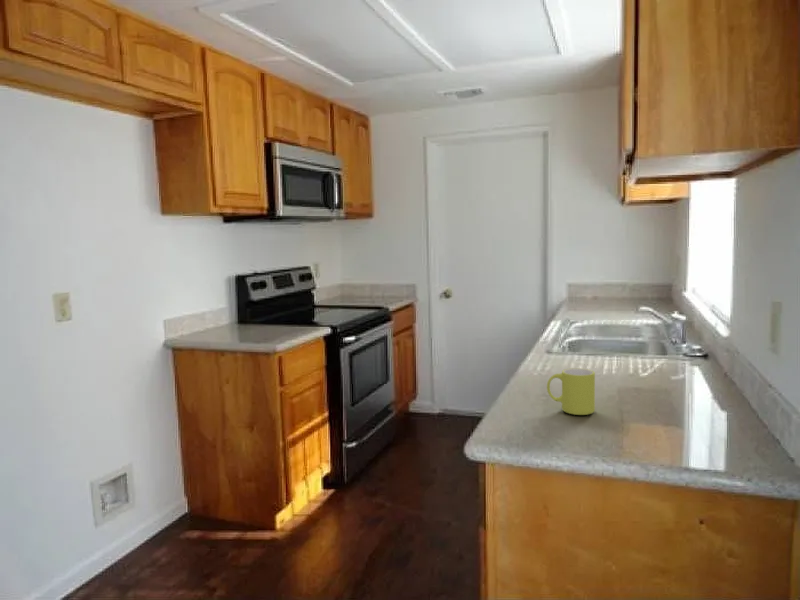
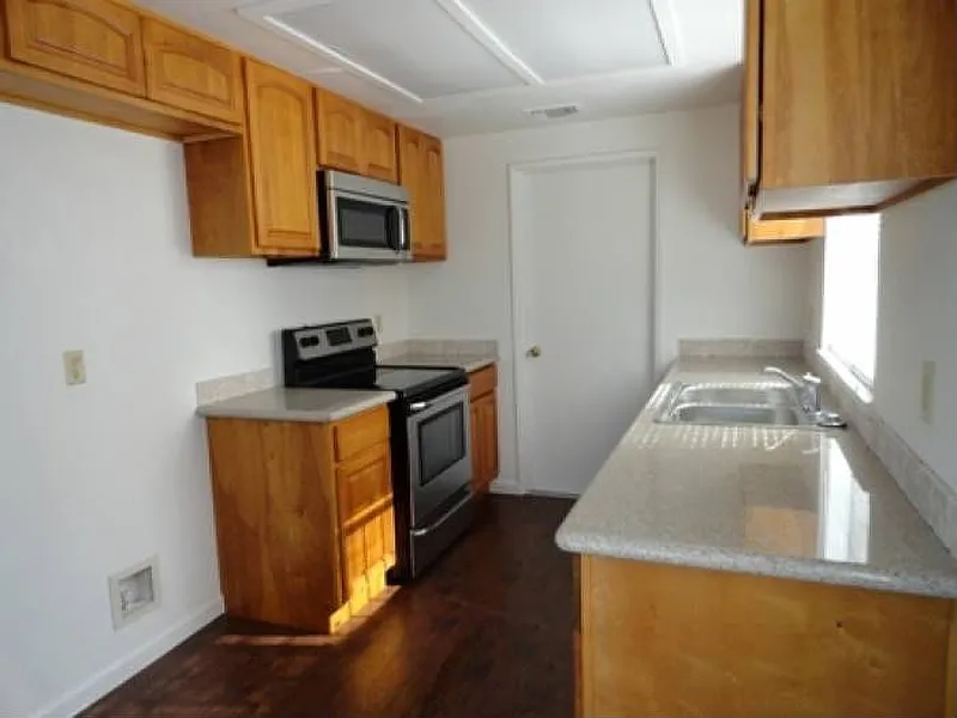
- mug (570, 391)
